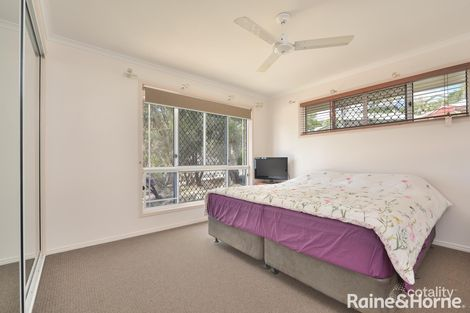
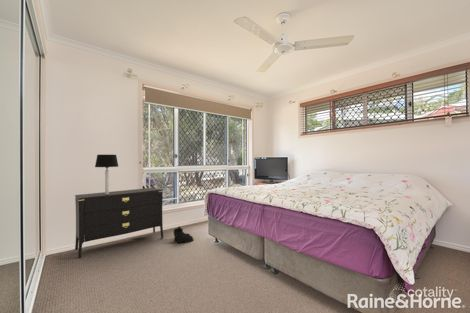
+ boots (183, 233)
+ dresser (122, 217)
+ table lamp (106, 174)
